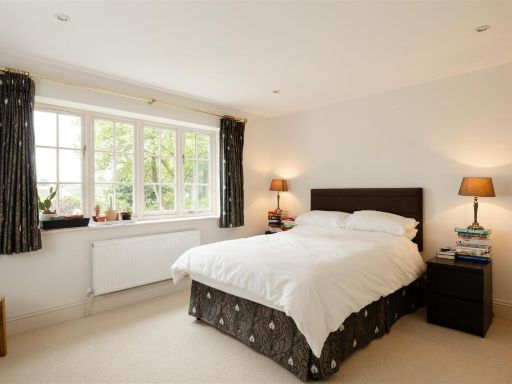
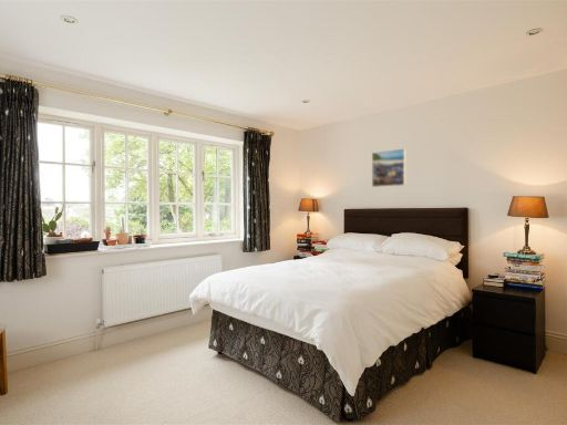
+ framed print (388, 168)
